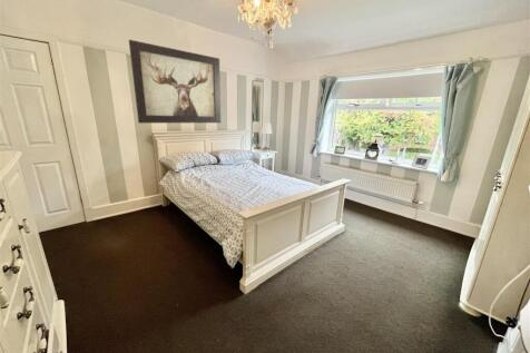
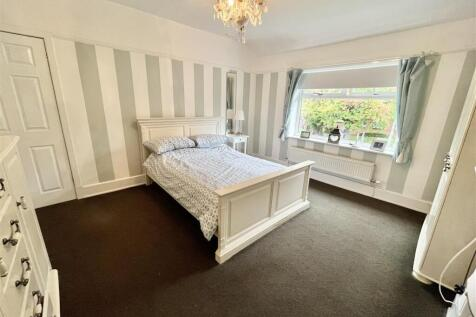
- wall art (181, 88)
